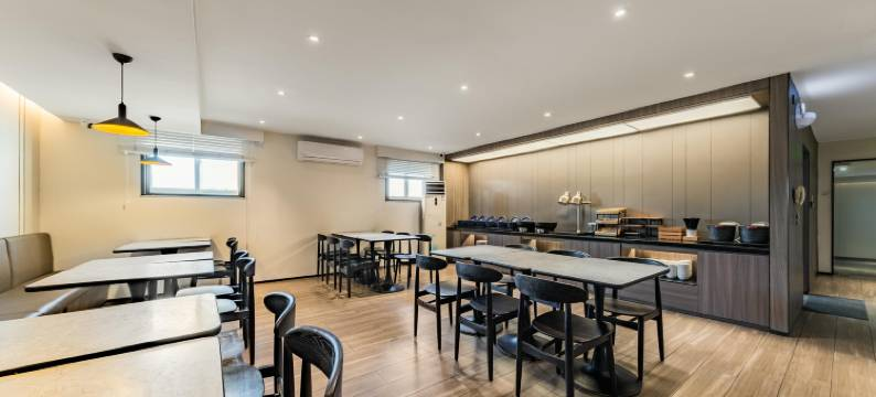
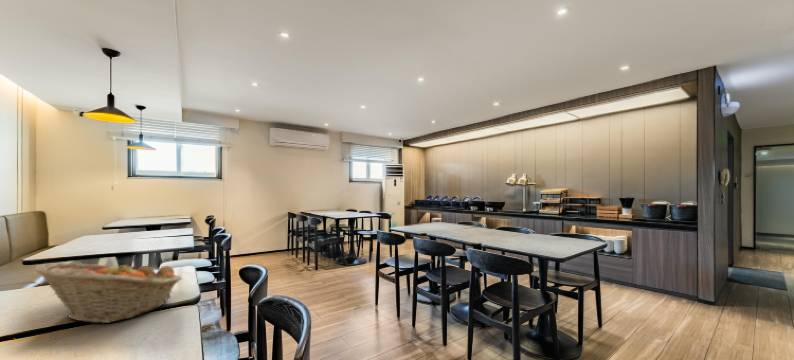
+ fruit basket (114, 282)
